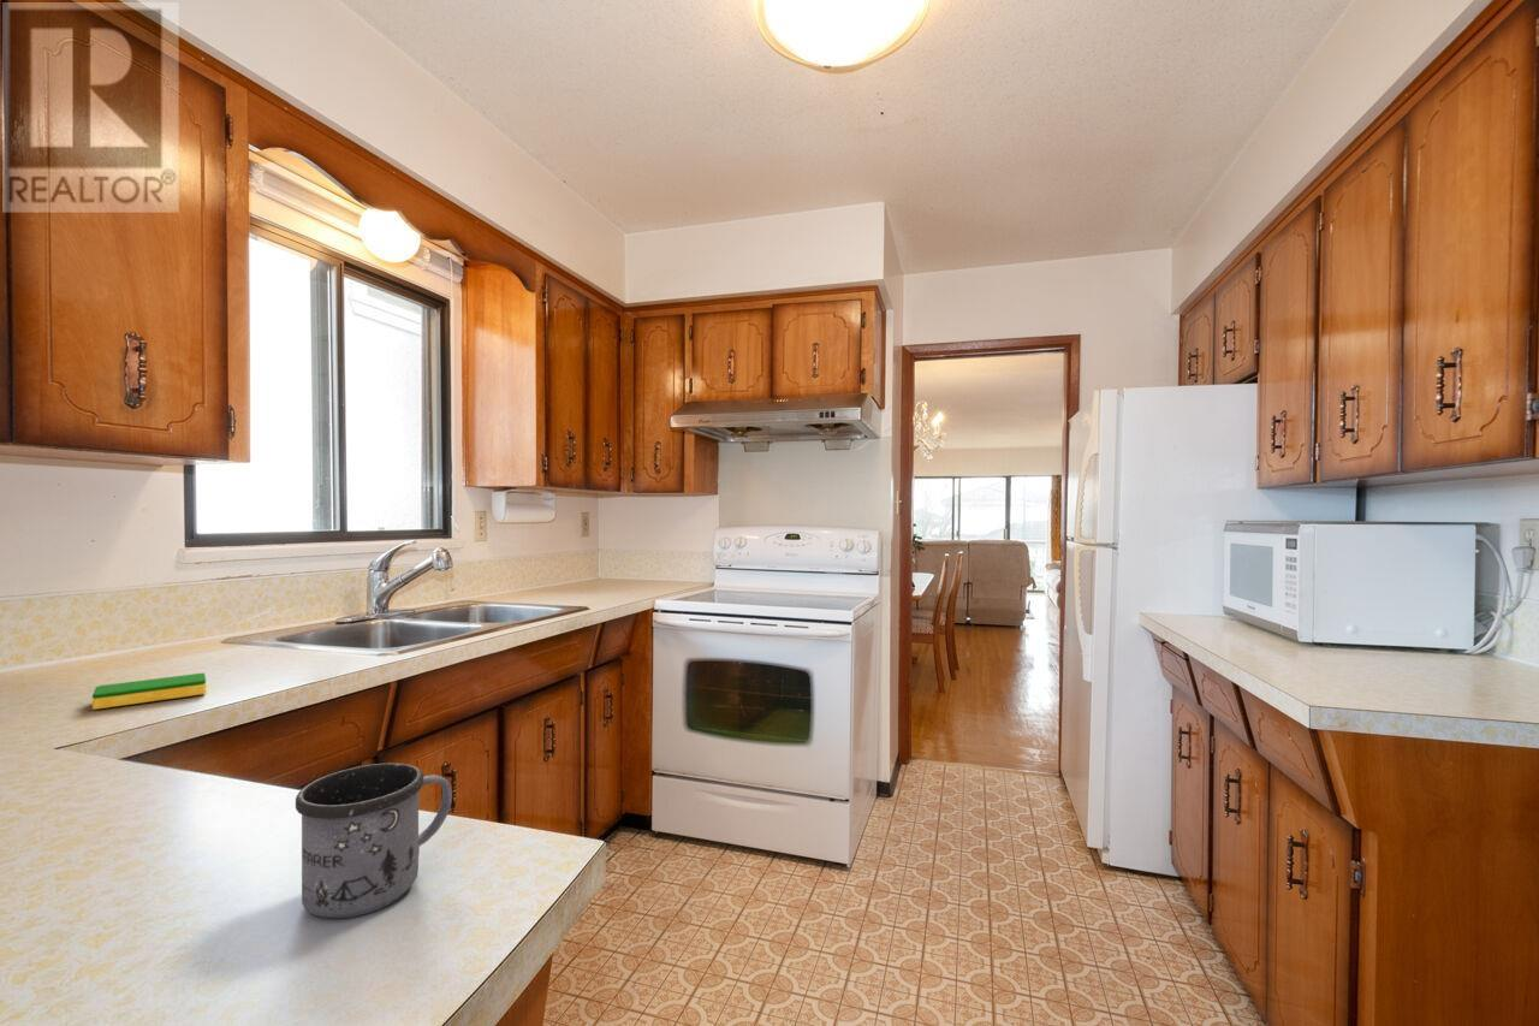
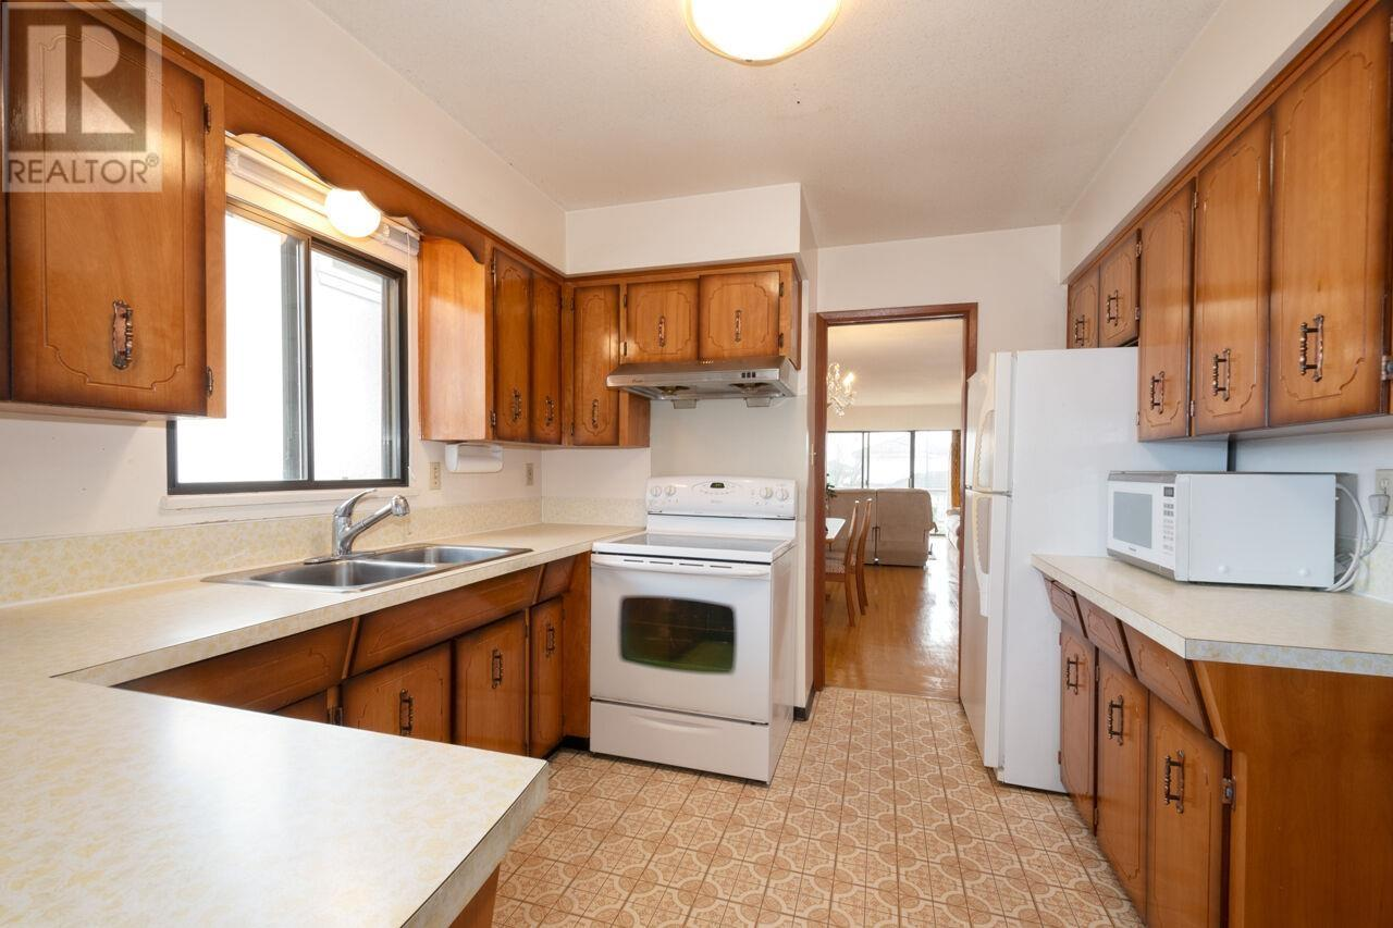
- dish sponge (151, 689)
- mug (380, 831)
